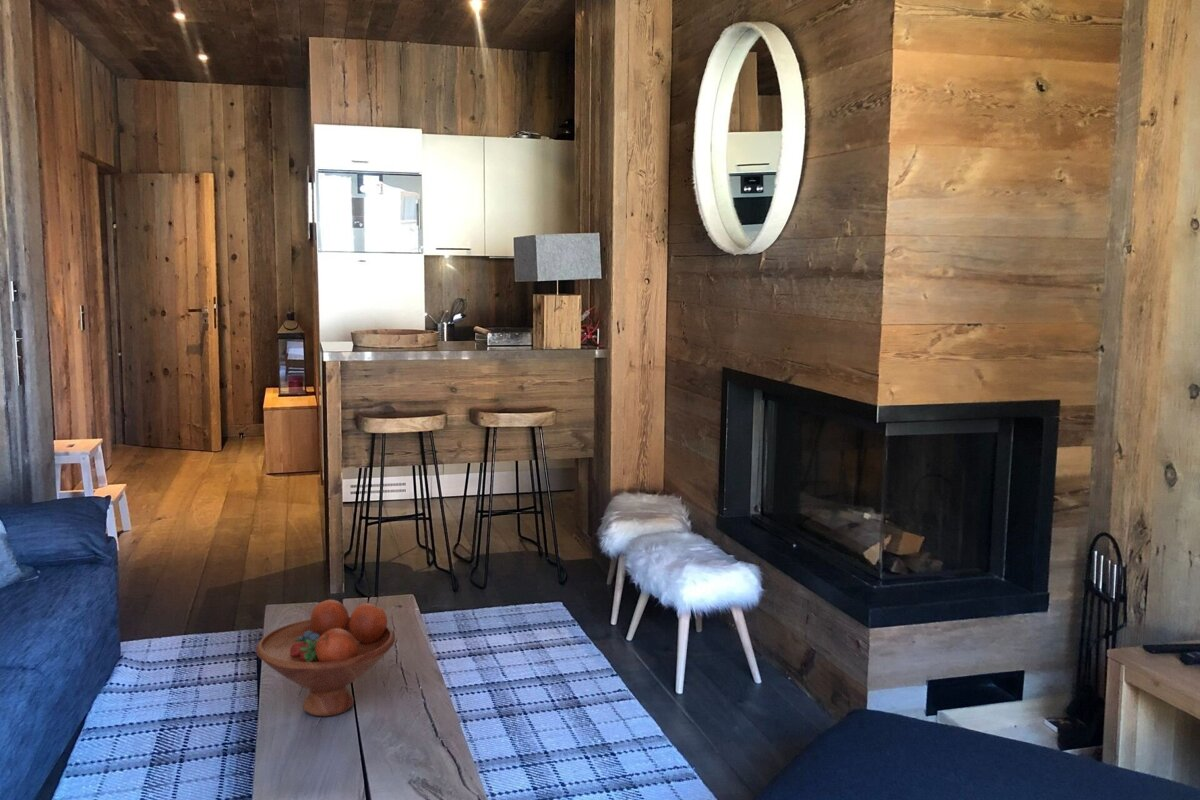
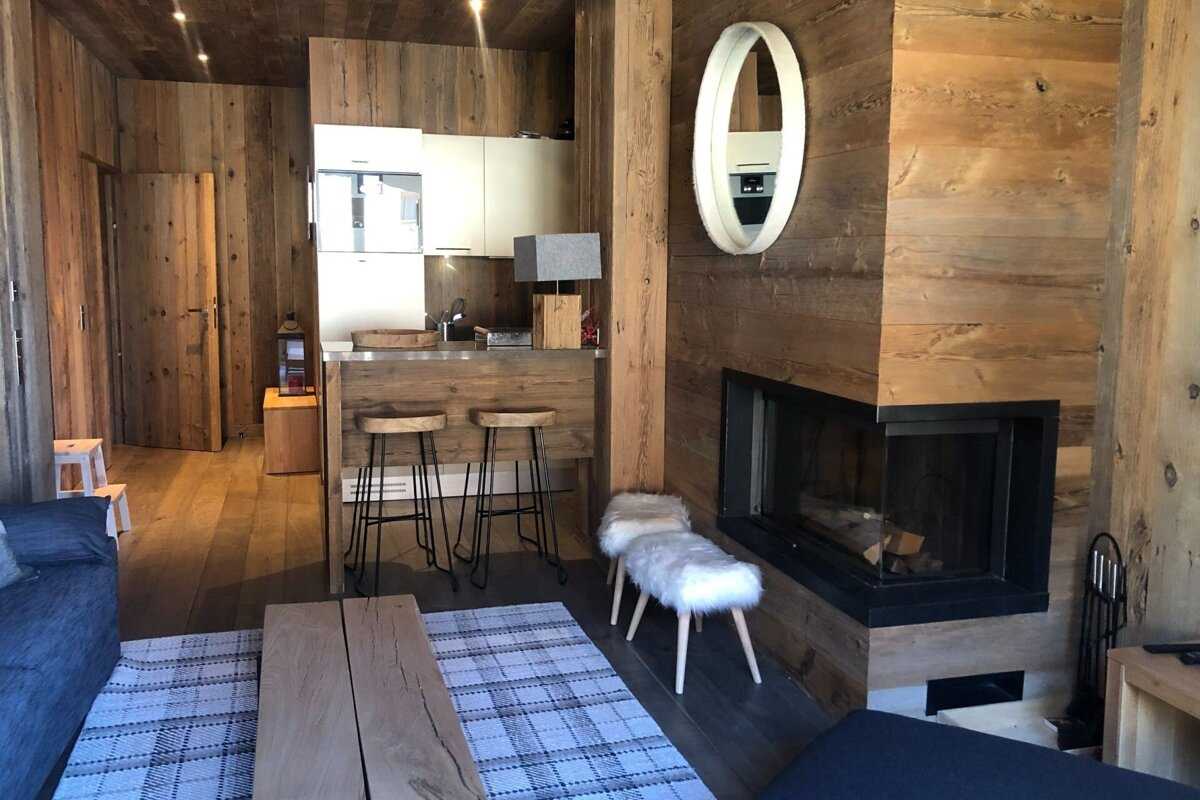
- fruit bowl (327, 660)
